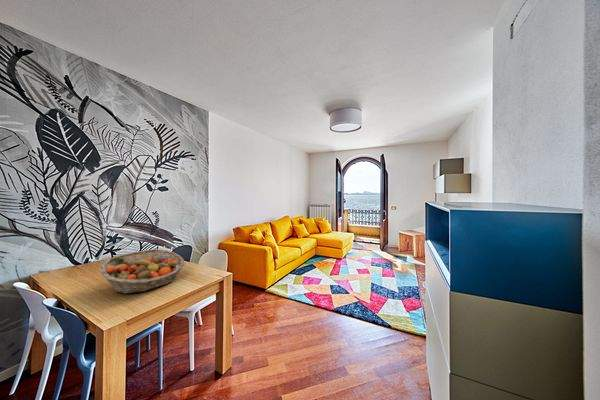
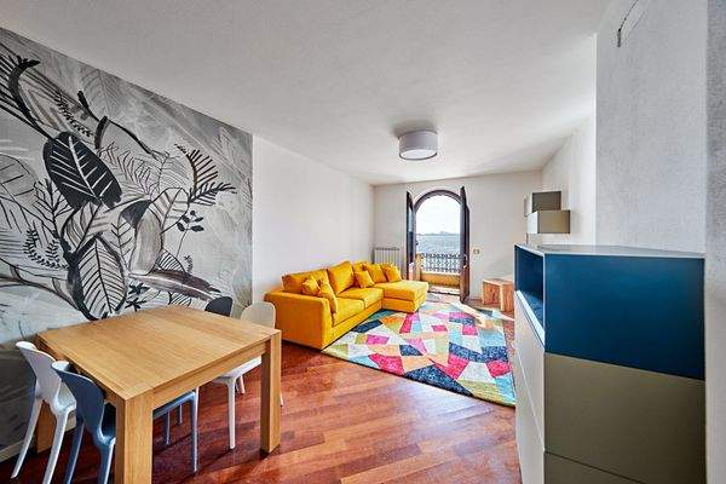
- fruit basket (146, 269)
